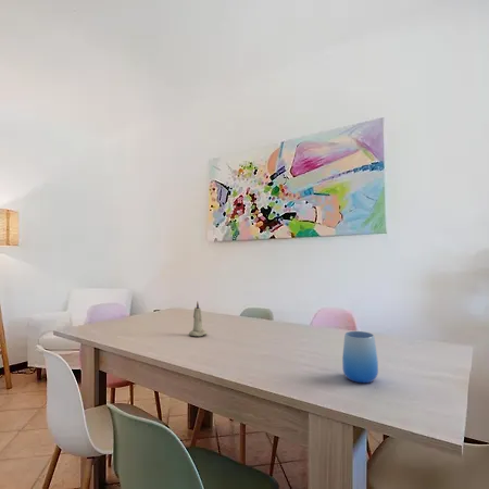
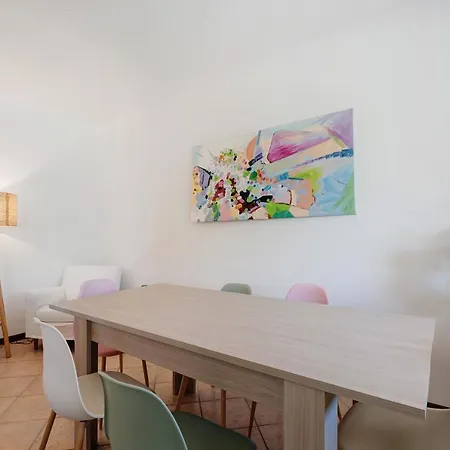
- cup (360, 355)
- candle (197, 317)
